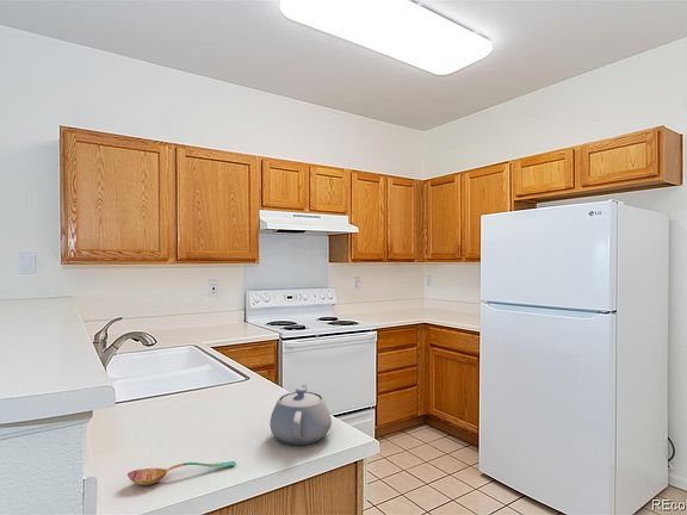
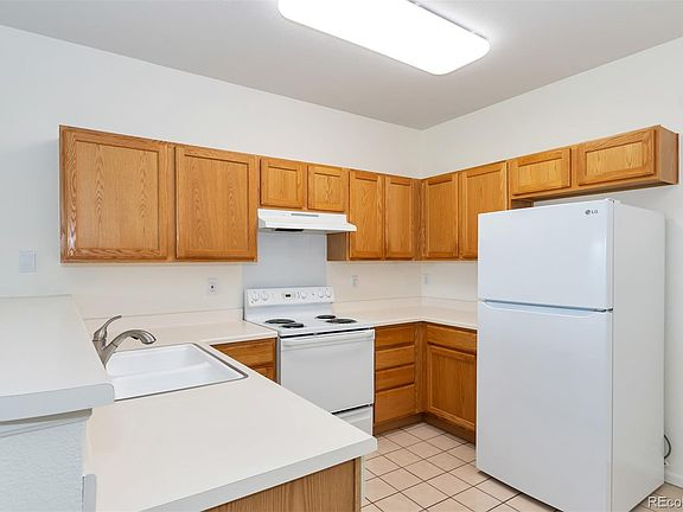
- soupspoon (184, 465)
- teapot (299, 411)
